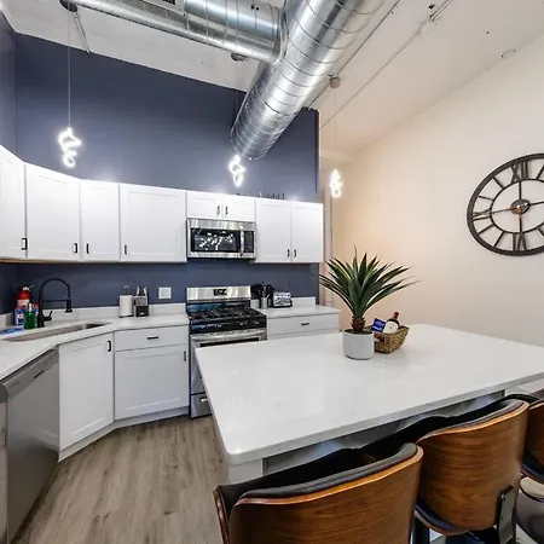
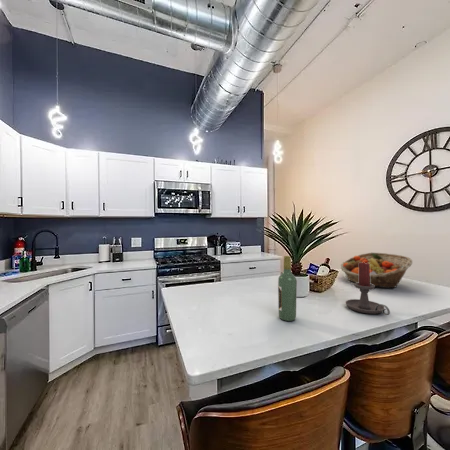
+ candle holder (368, 286)
+ fruit basket (373, 268)
+ wine bottle (287, 287)
